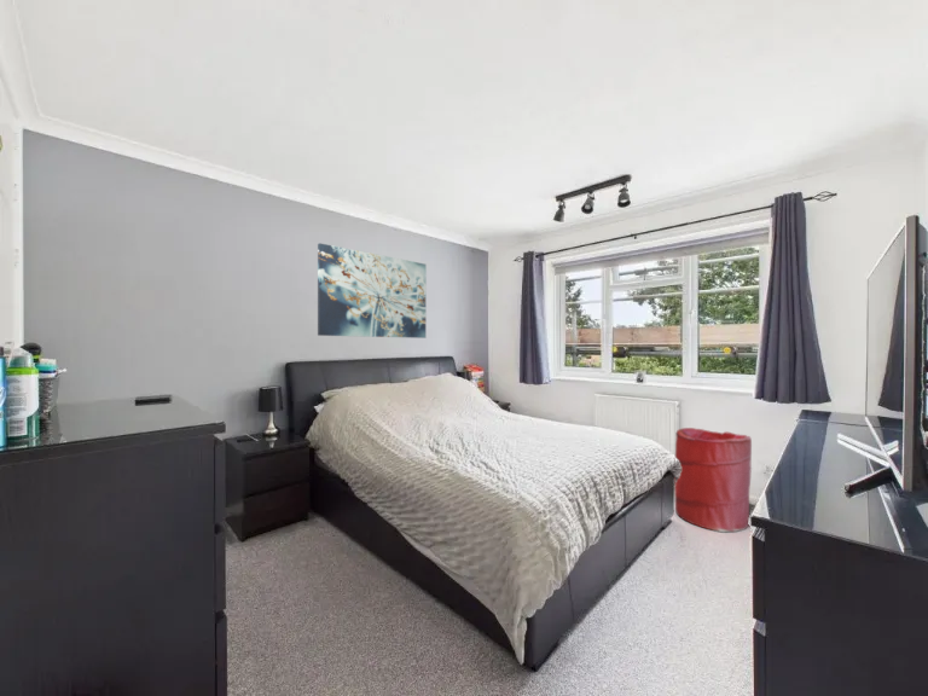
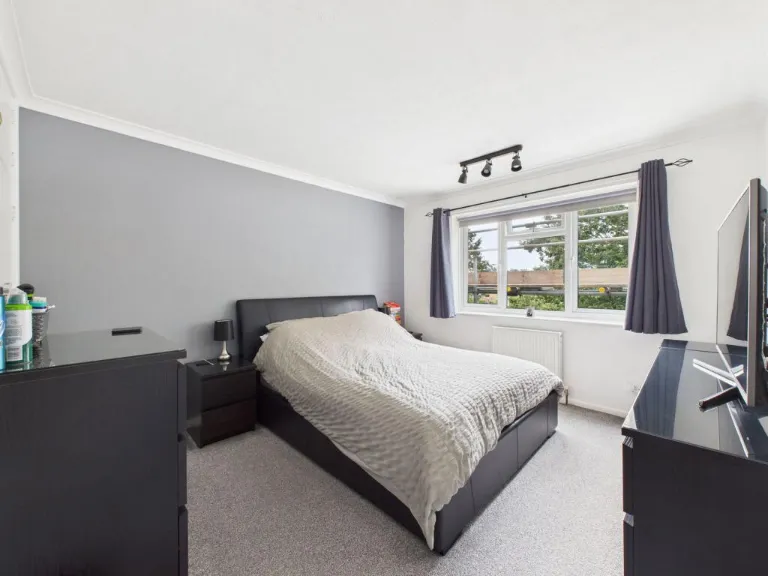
- wall art (377, 295)
- laundry hamper (710, 474)
